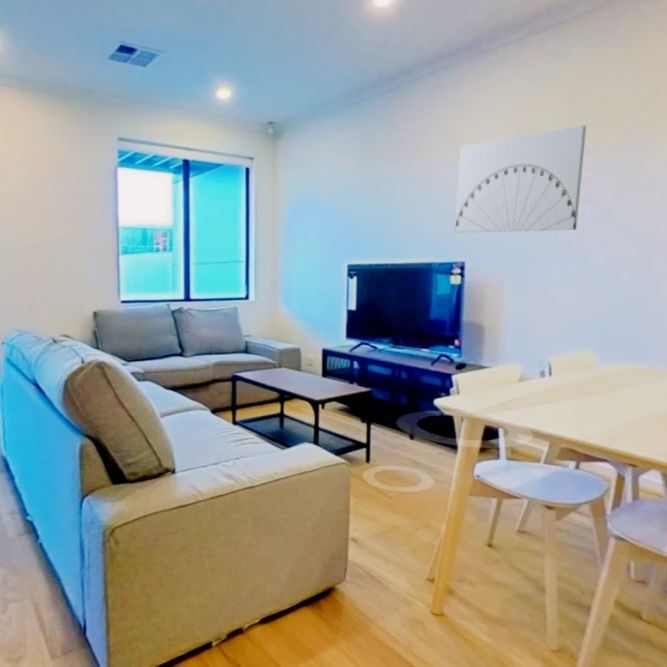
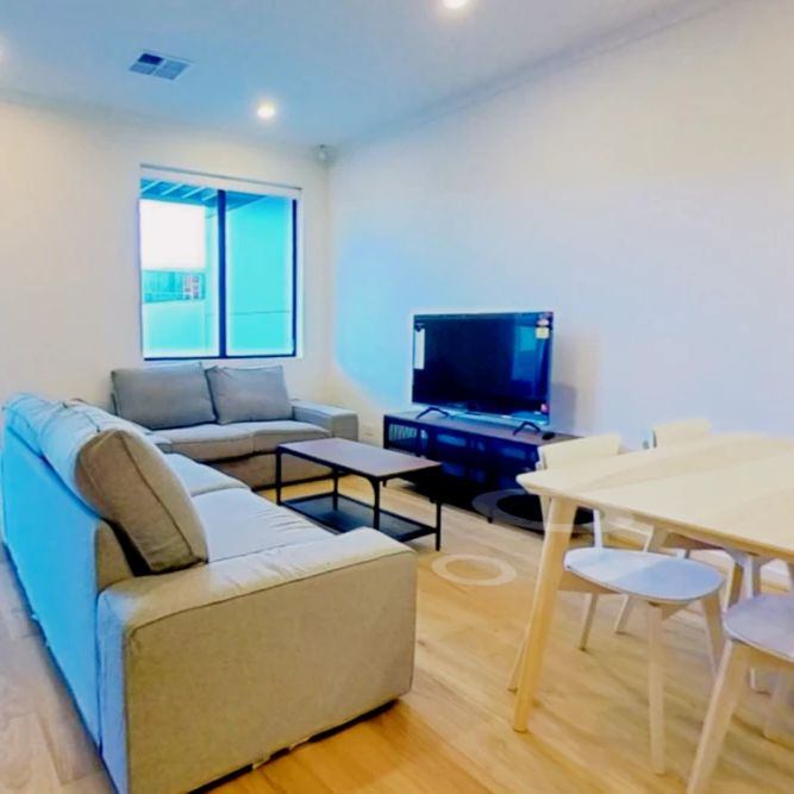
- wall art (513, 184)
